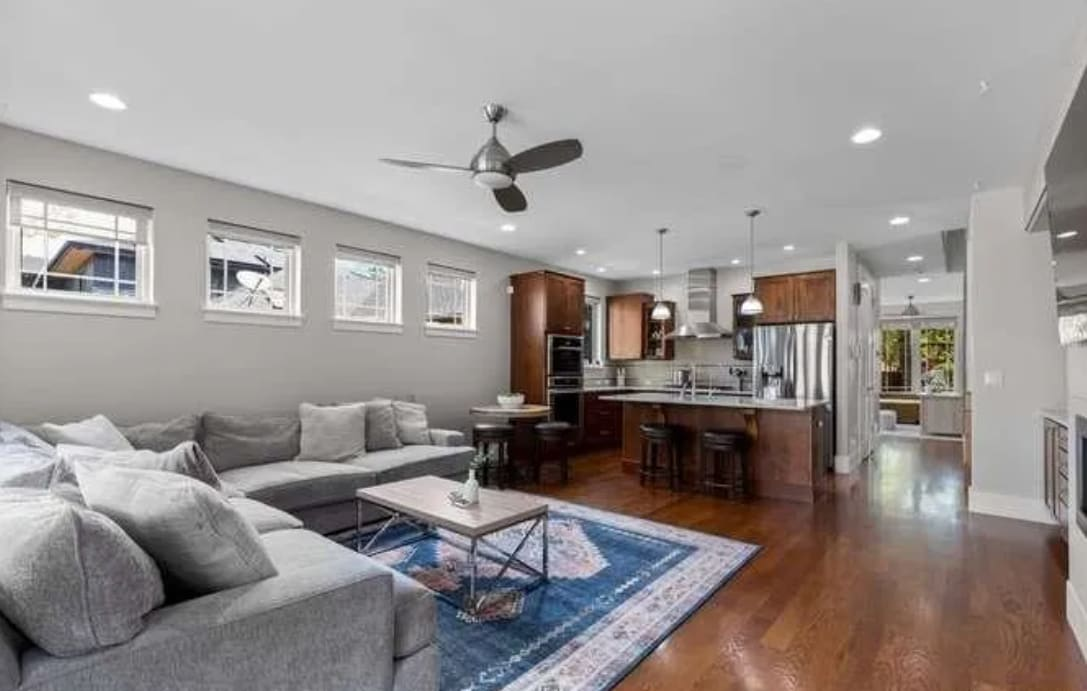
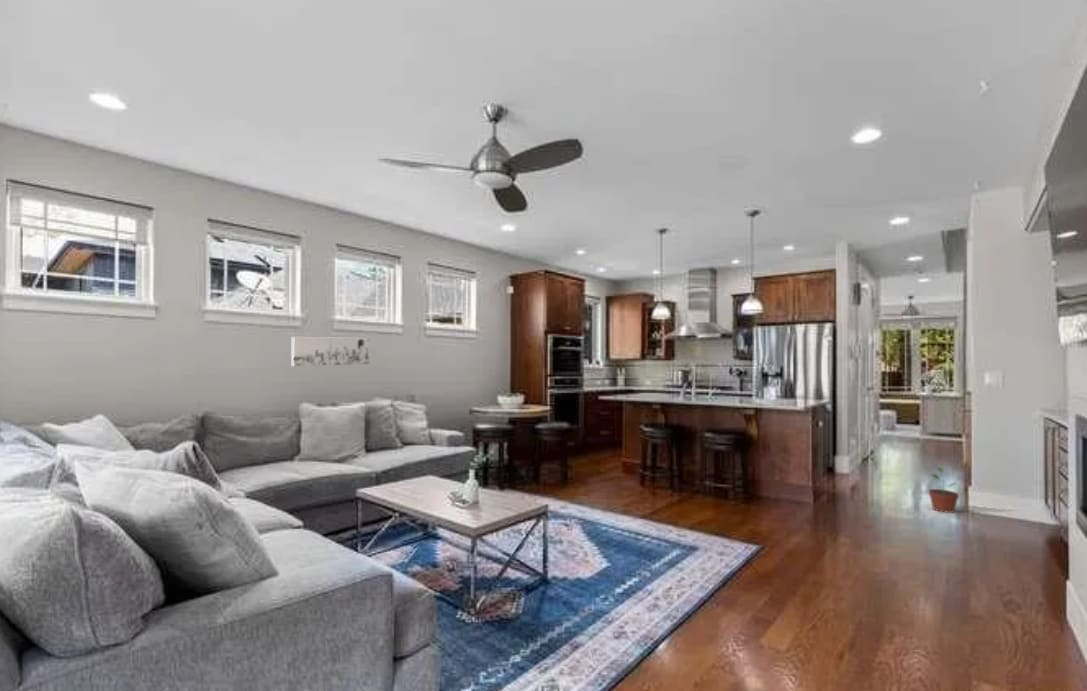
+ wall art (332, 351)
+ potted plant (943, 489)
